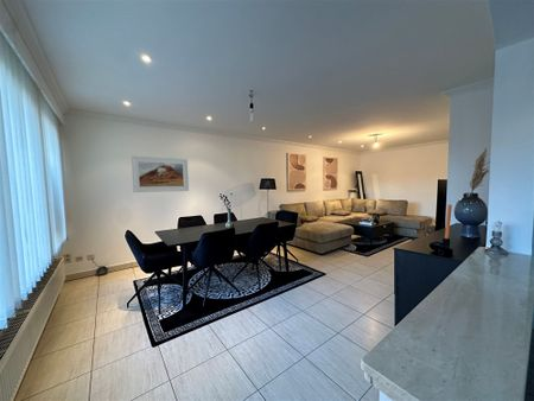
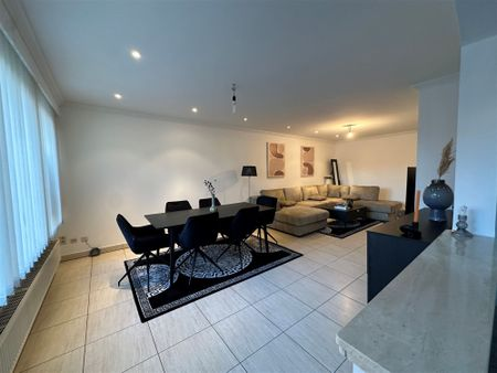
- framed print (161, 174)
